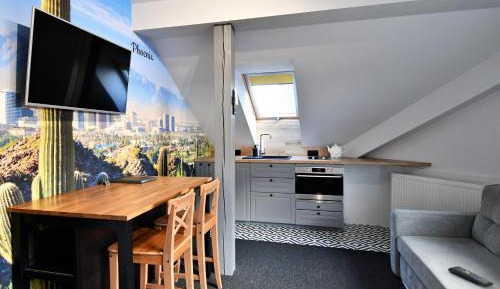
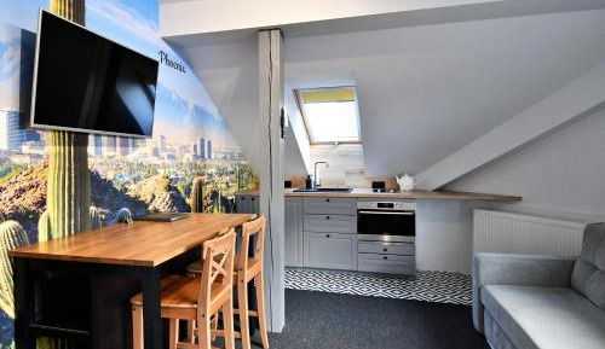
- remote control (469, 275)
